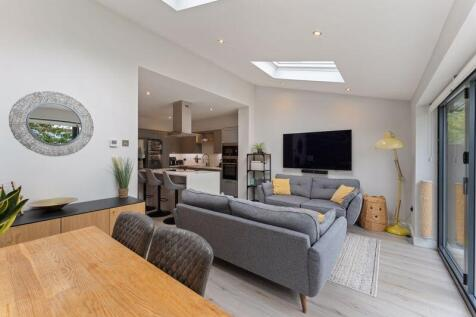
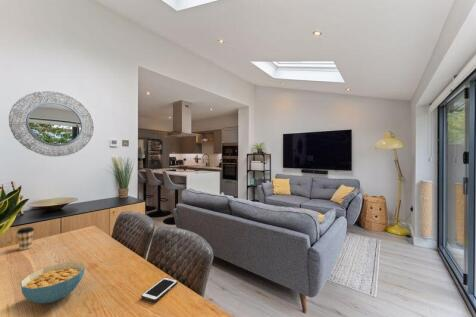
+ cell phone (160, 288)
+ cereal bowl (54, 286)
+ coffee cup (25, 238)
